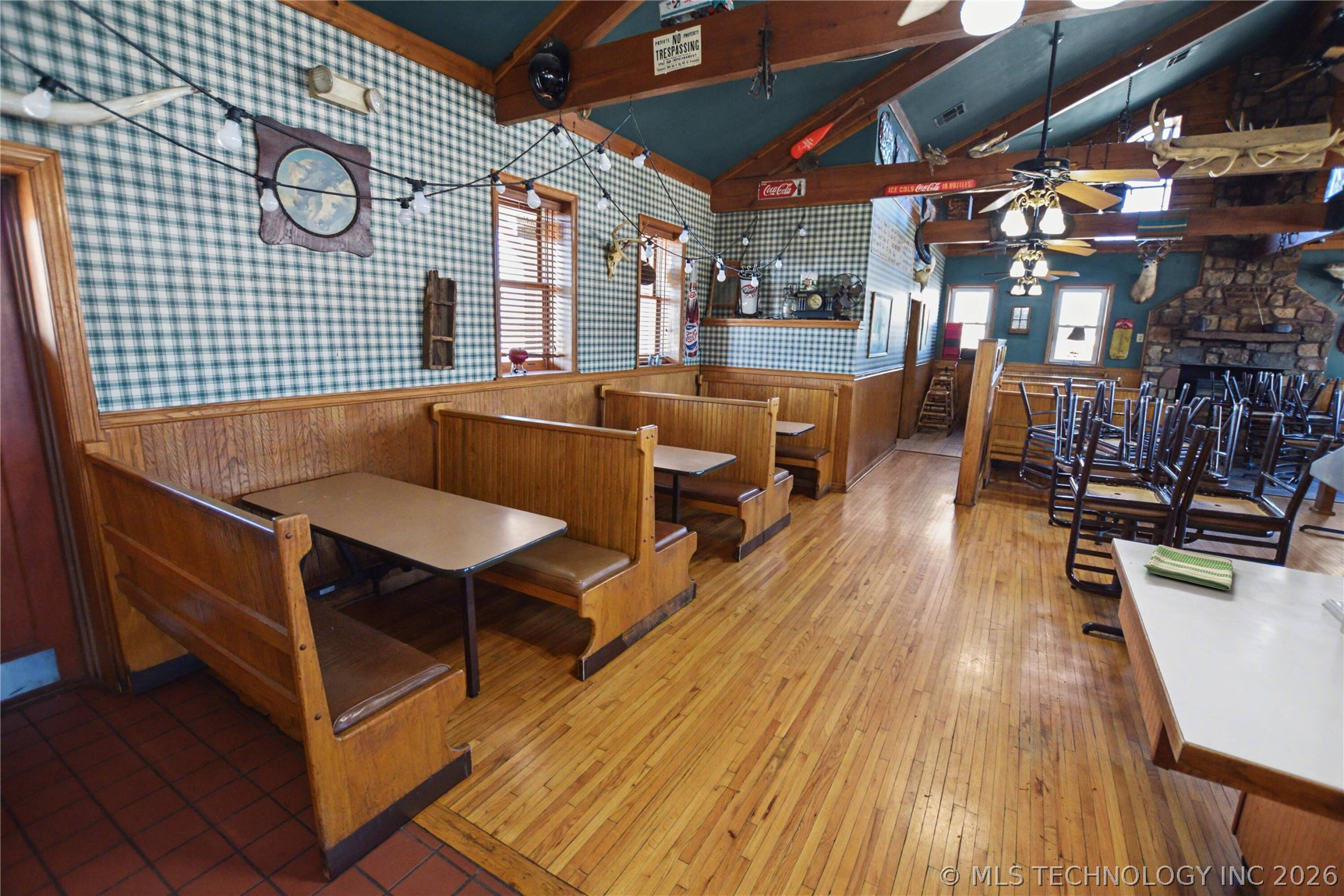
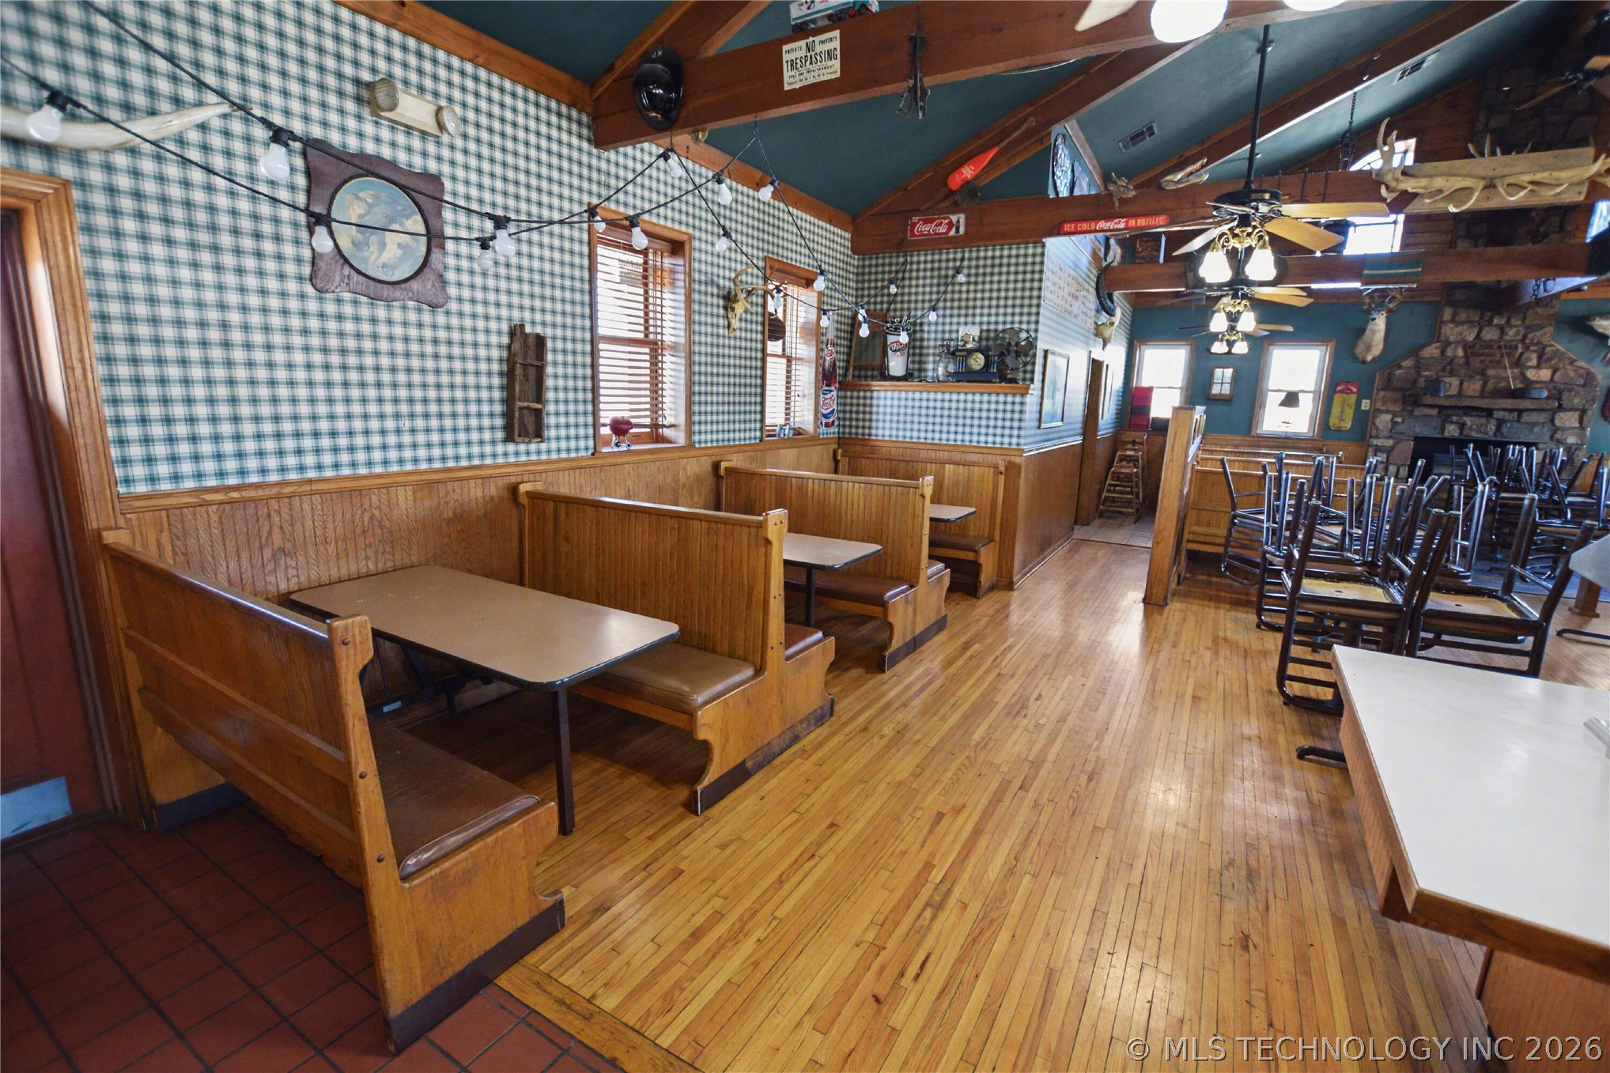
- dish towel (1189, 565)
